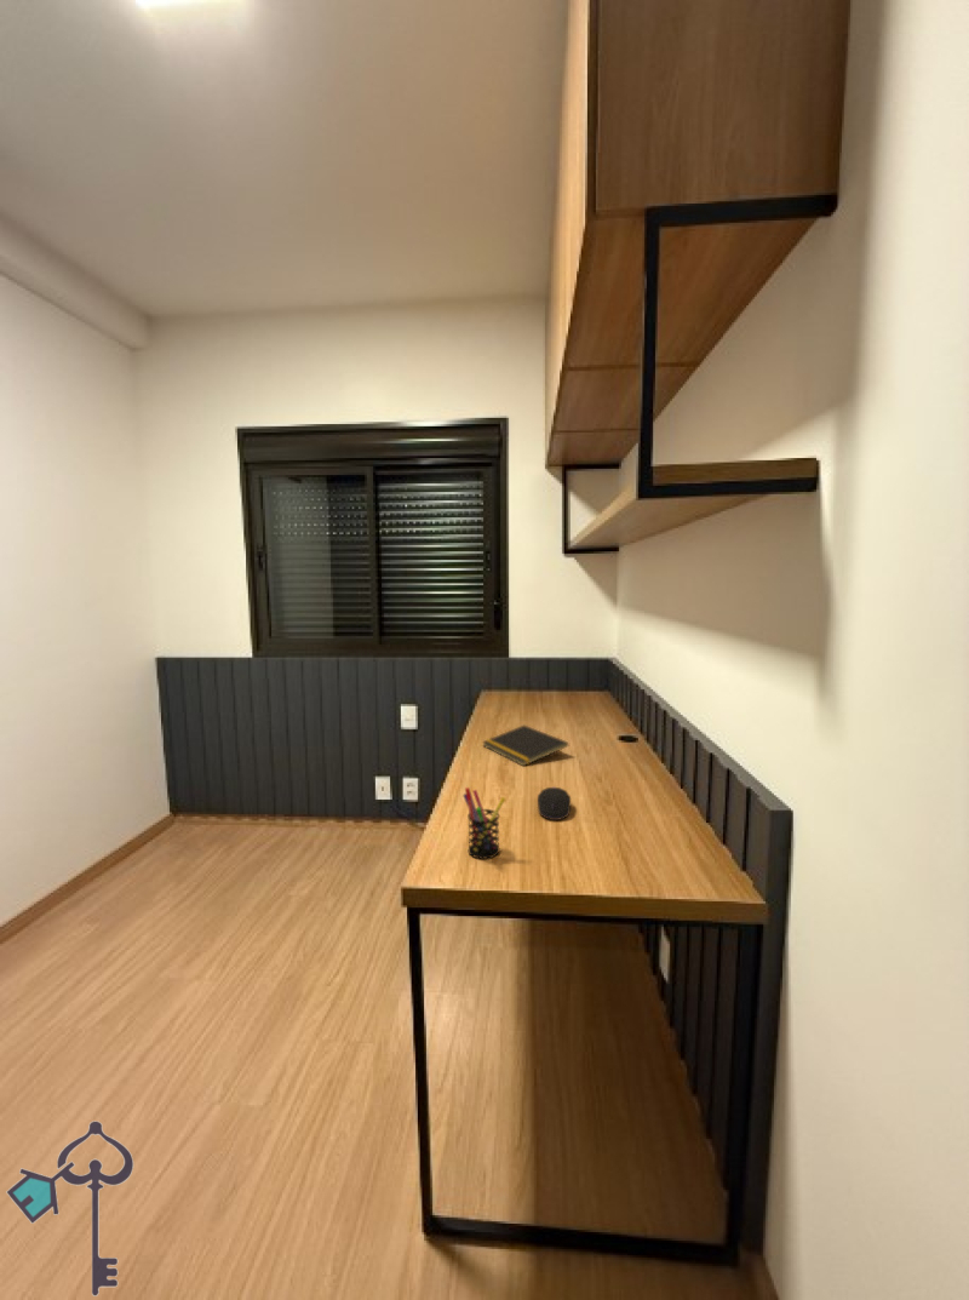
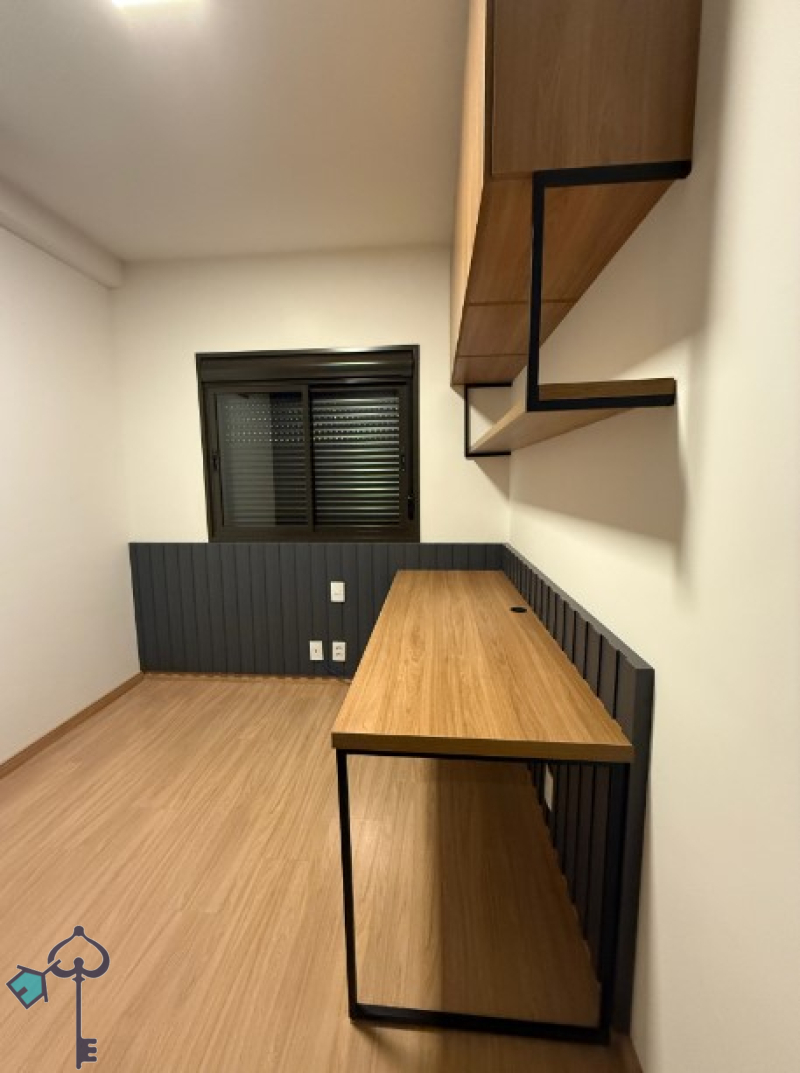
- notepad (523, 744)
- computer mouse (554, 801)
- pen holder (481, 821)
